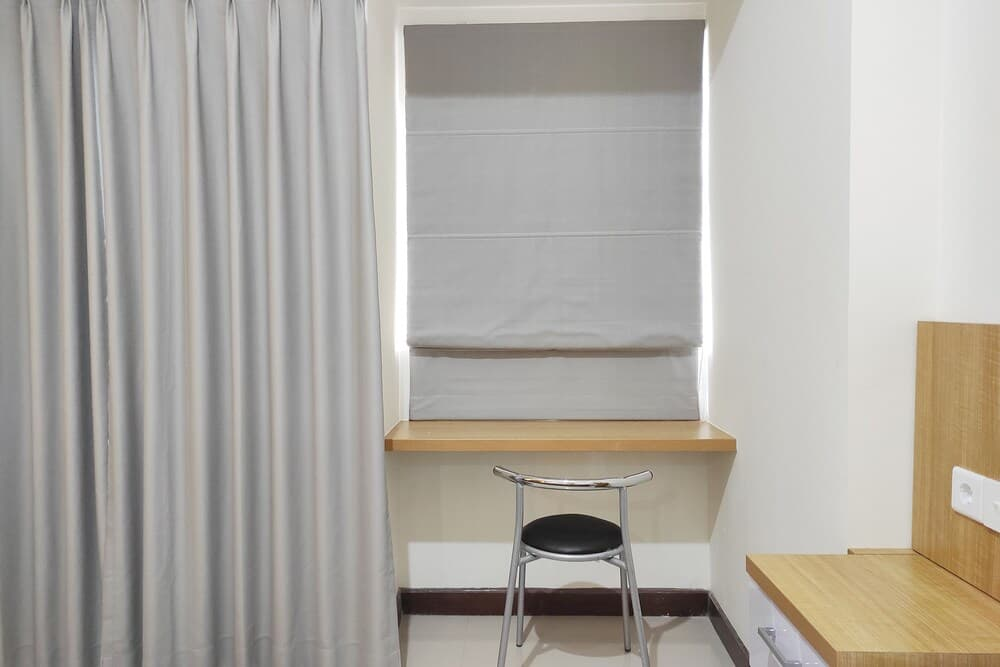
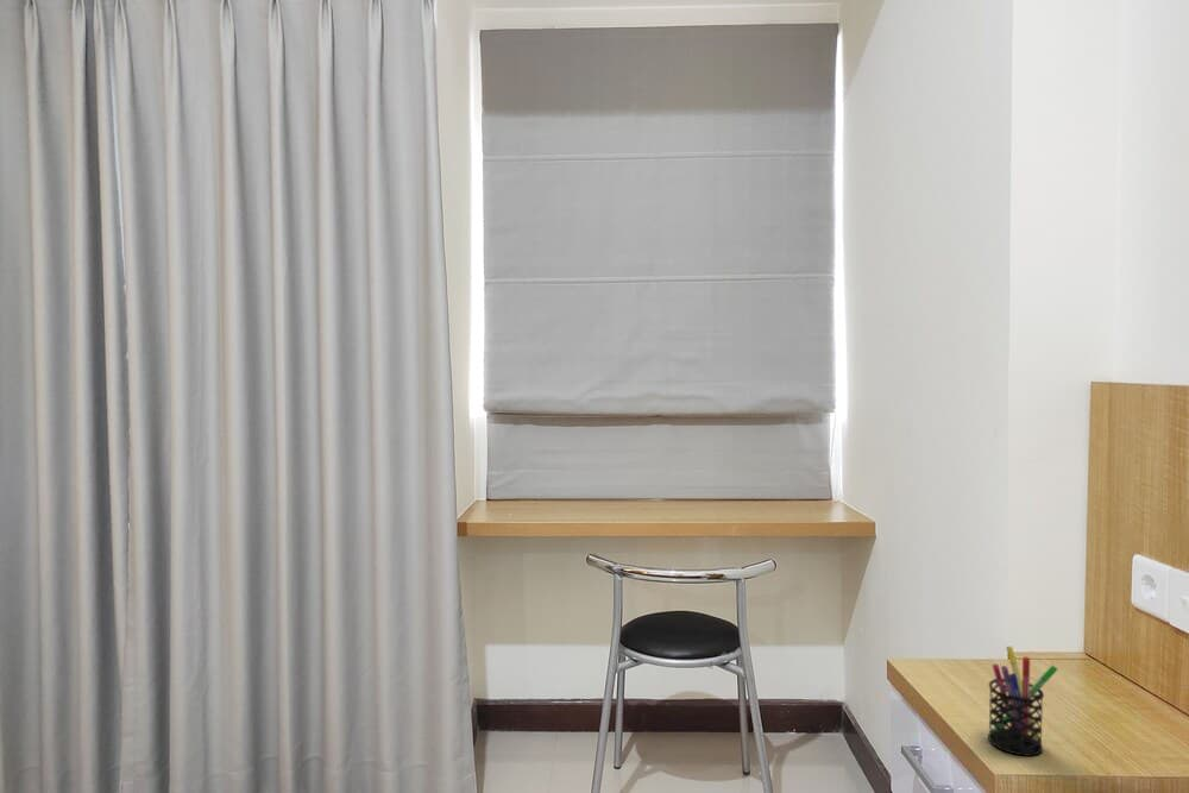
+ pen holder (1023, 697)
